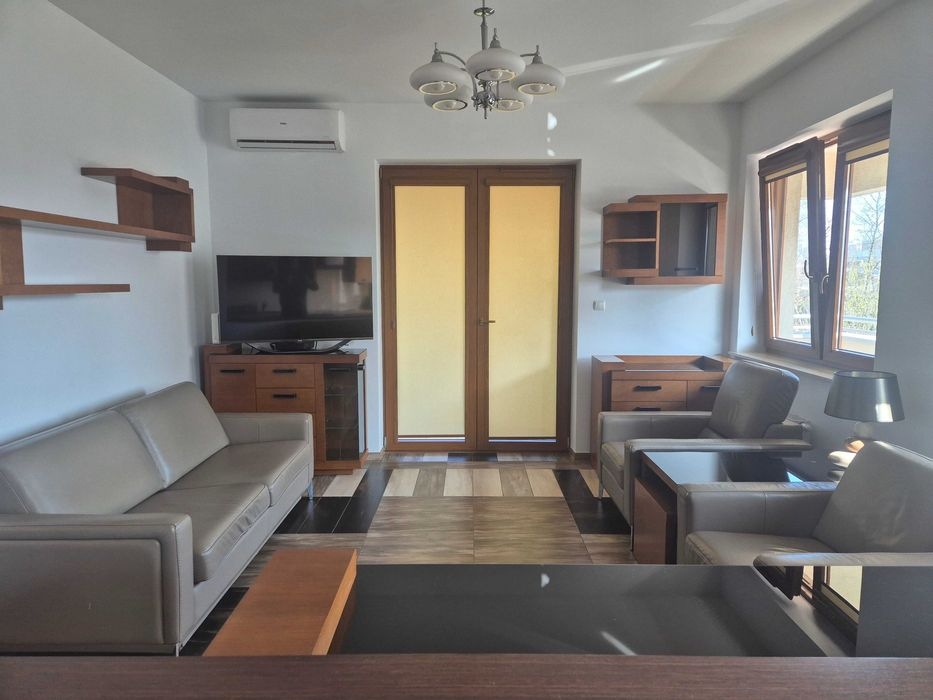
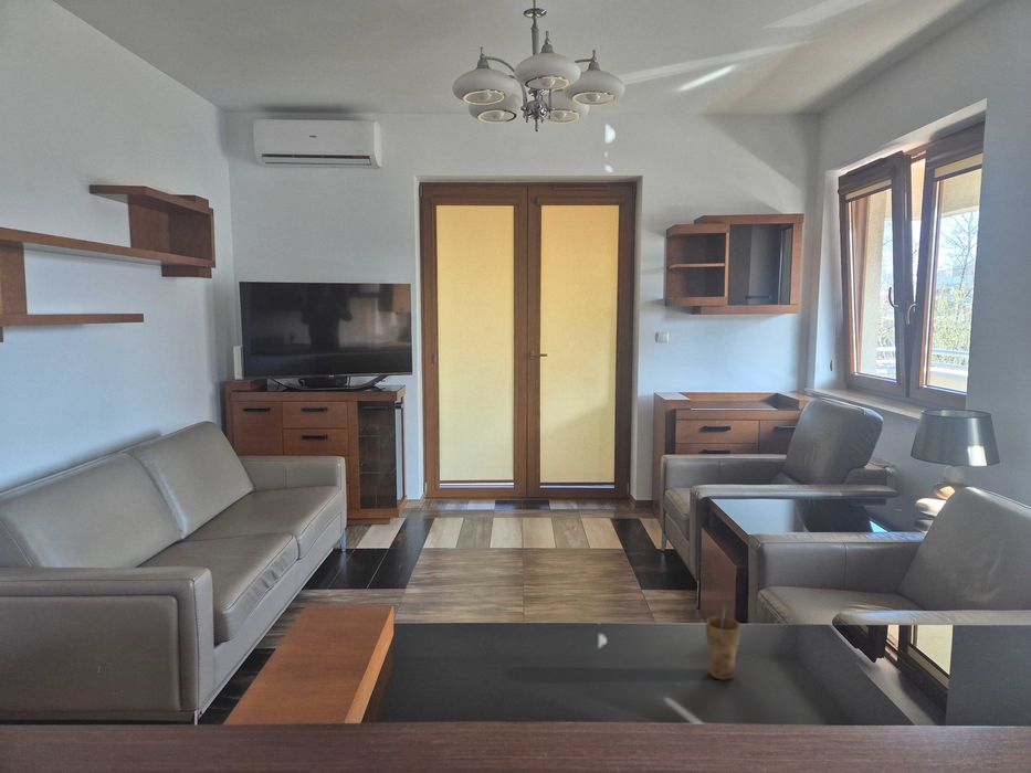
+ cup (722, 642)
